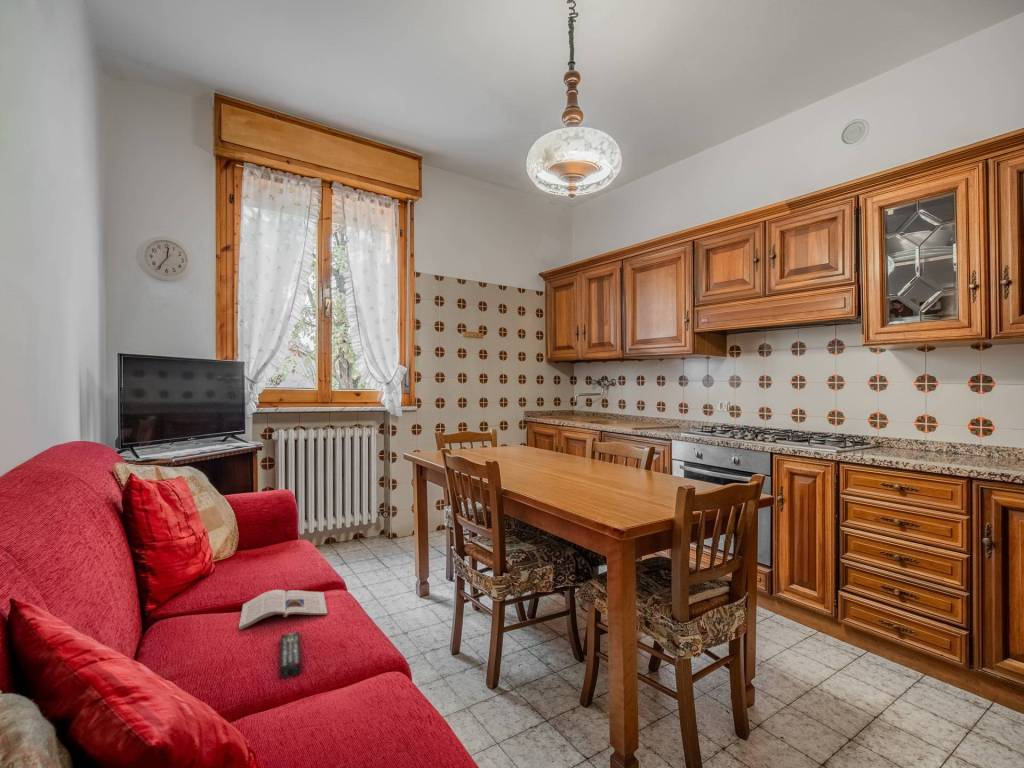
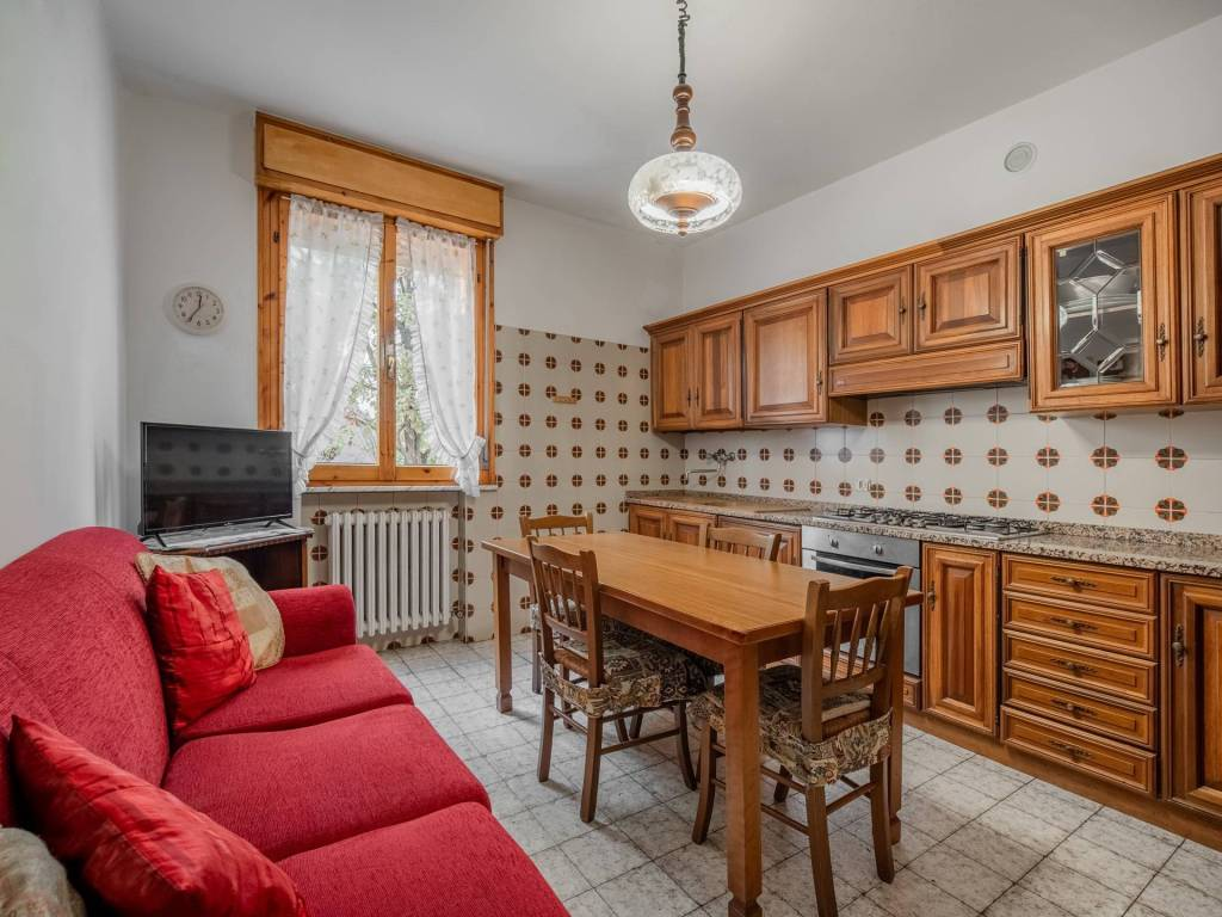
- remote control (290, 652)
- magazine (284, 604)
